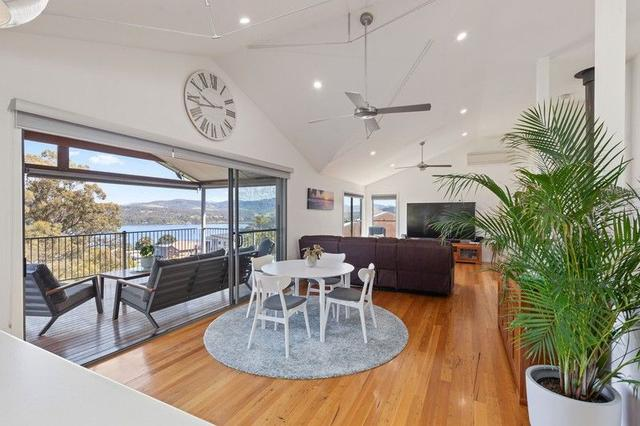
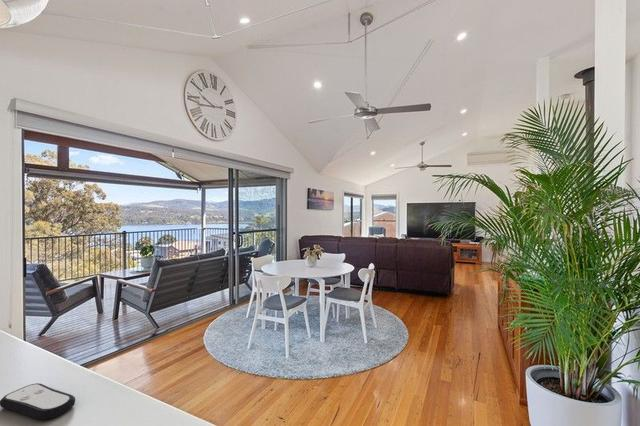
+ remote control (39, 400)
